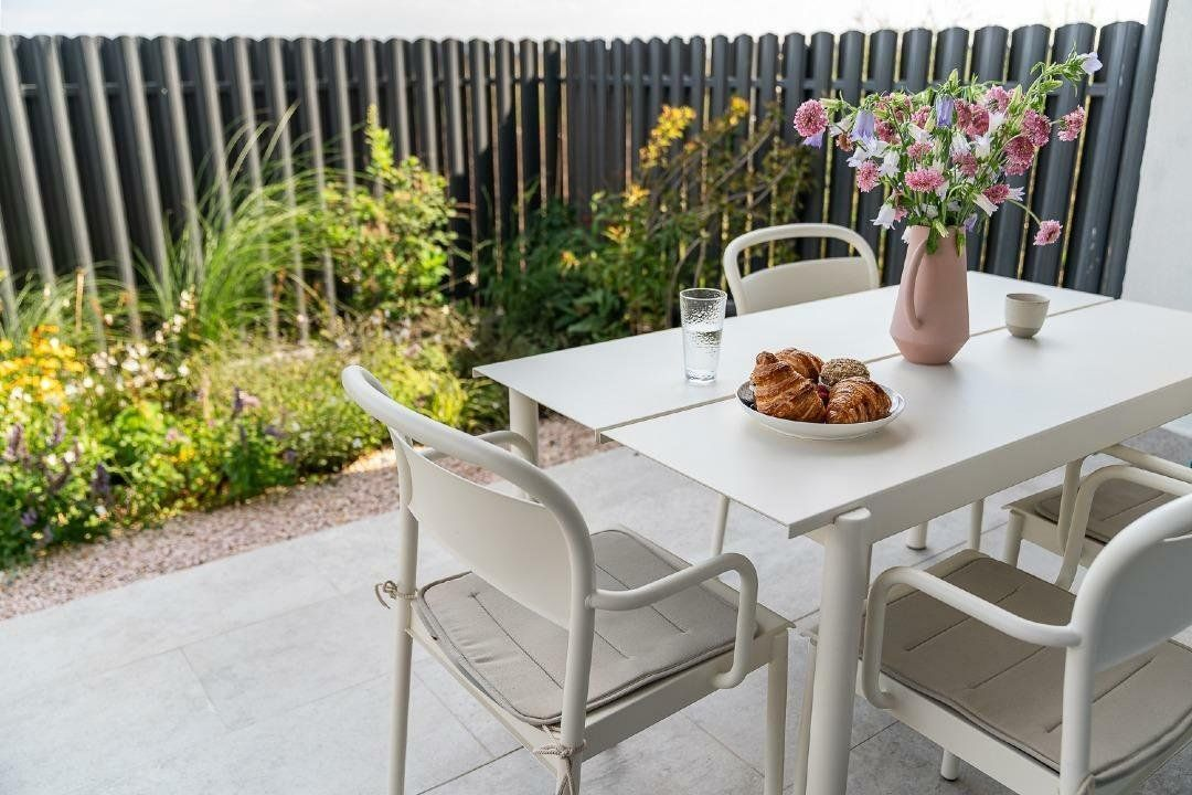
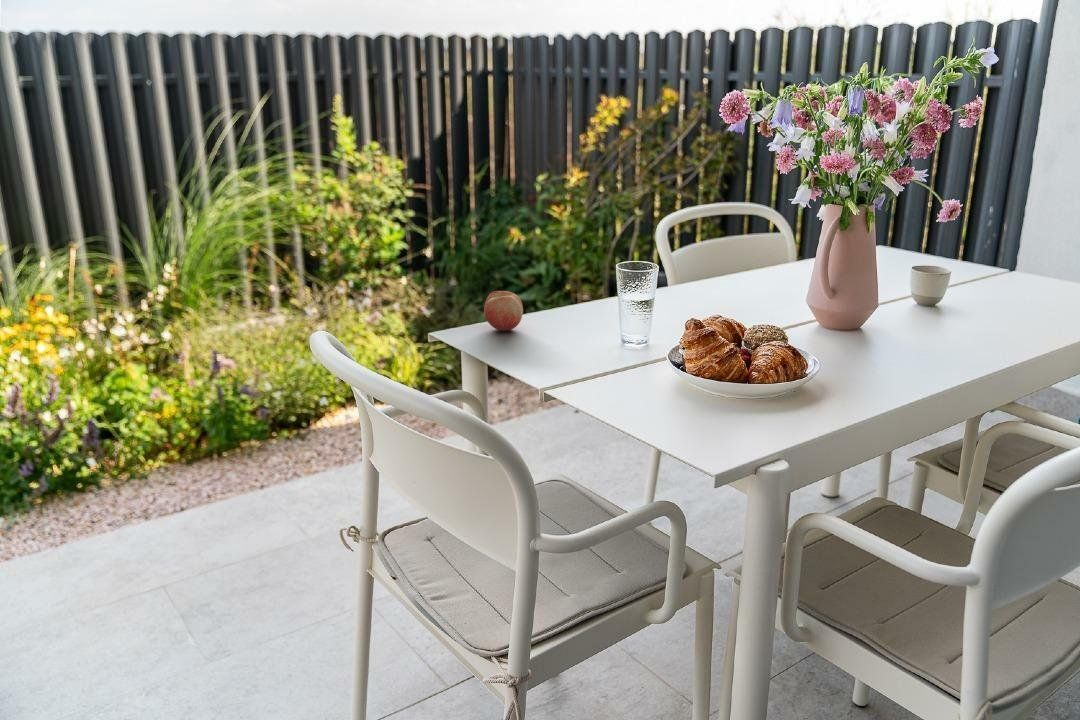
+ fruit (503, 311)
